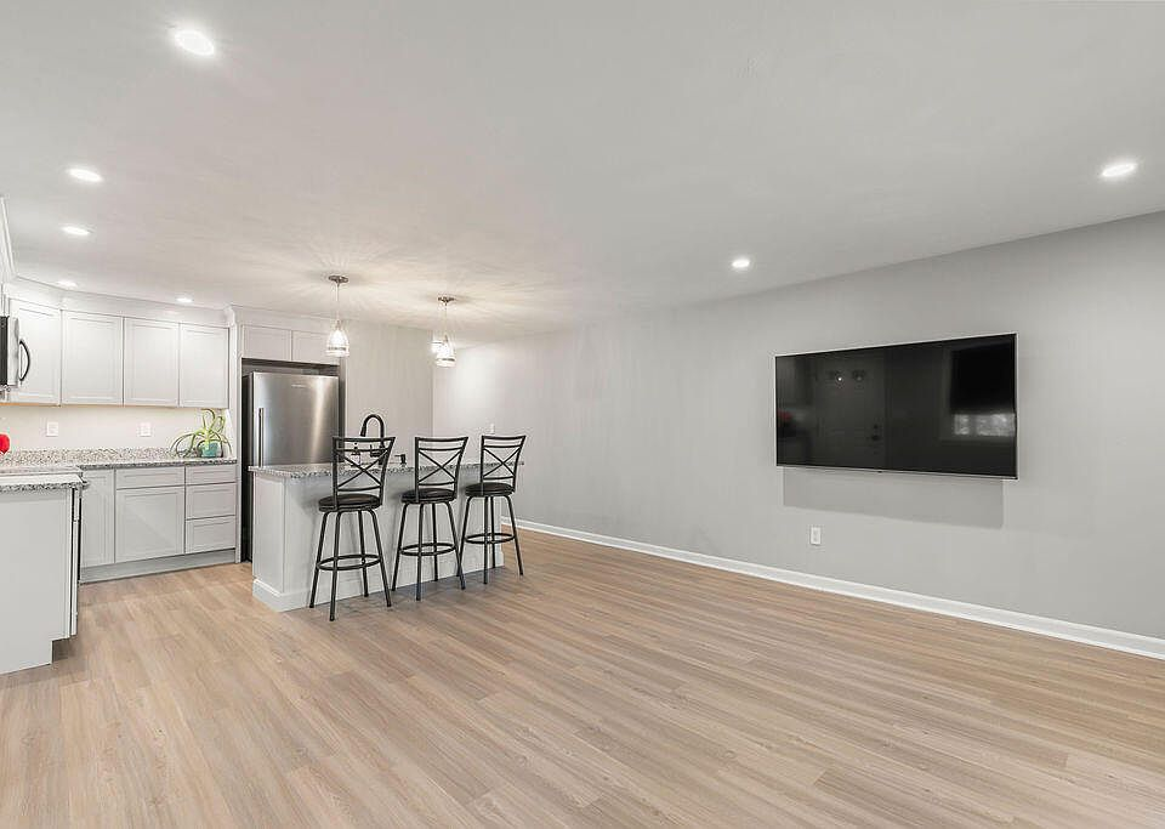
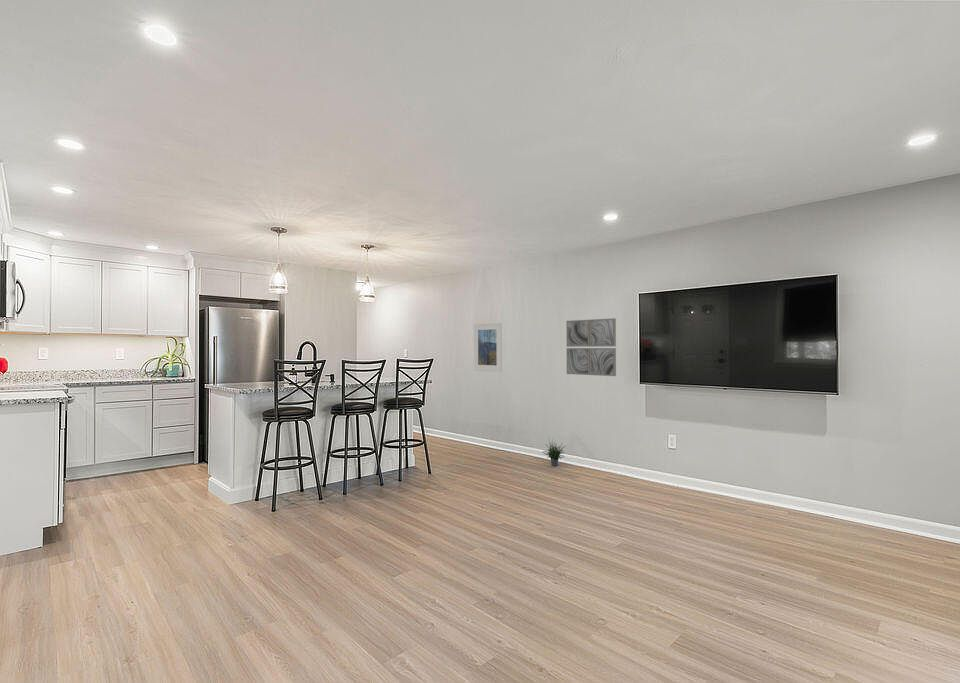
+ wall art (590, 346)
+ potted plant (555, 451)
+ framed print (487, 347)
